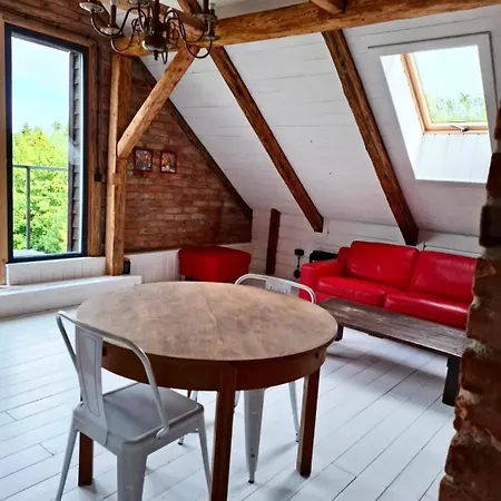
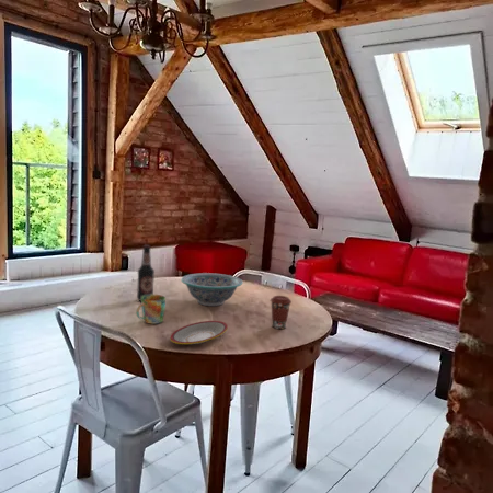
+ coffee cup (279, 312)
+ plate (199, 334)
+ mug (149, 310)
+ decorative bowl (211, 290)
+ bottle (146, 273)
